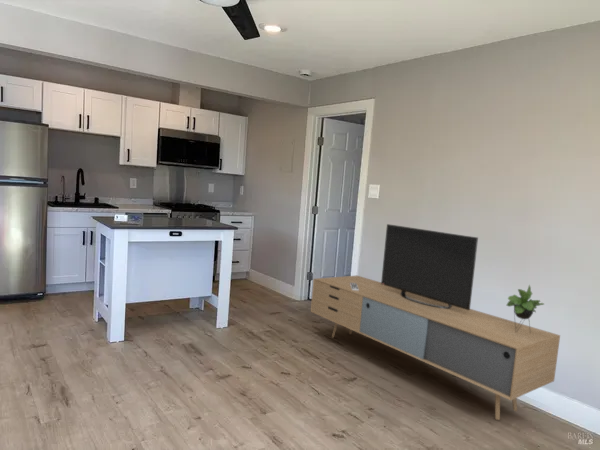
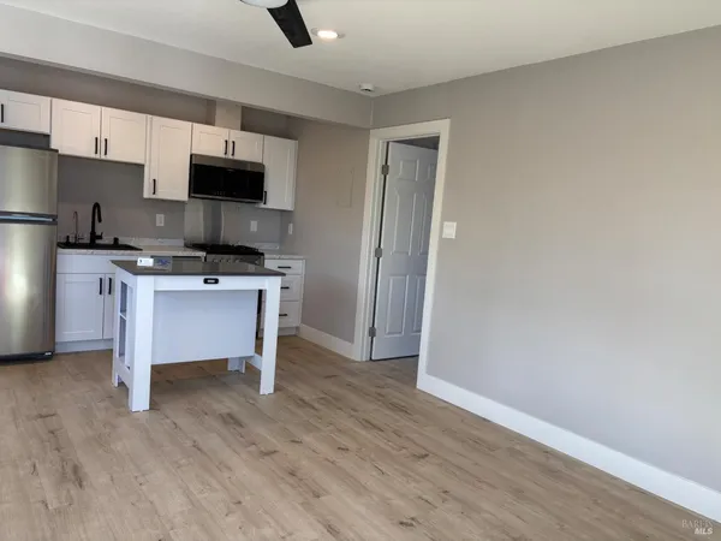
- media console (417, 299)
